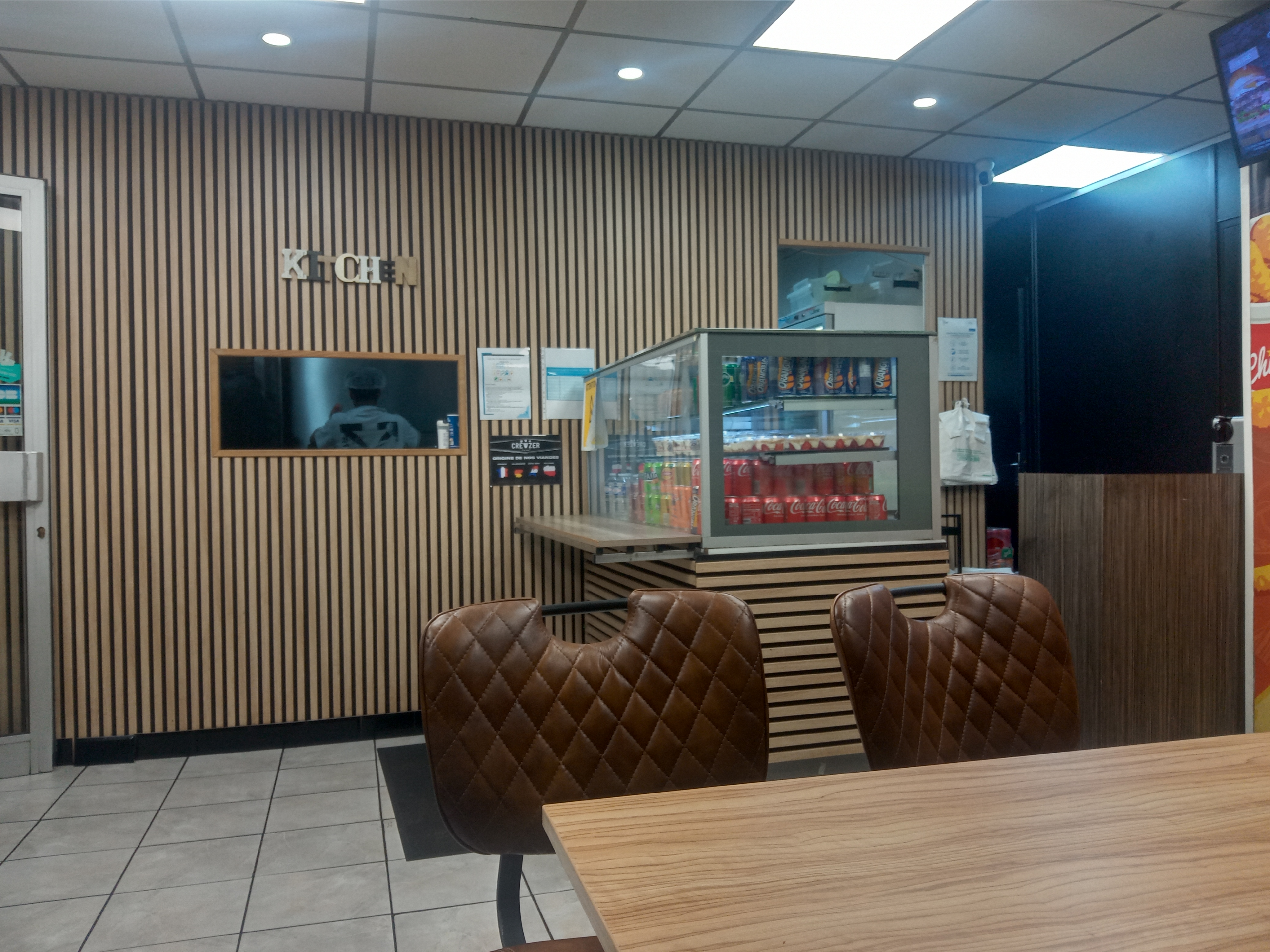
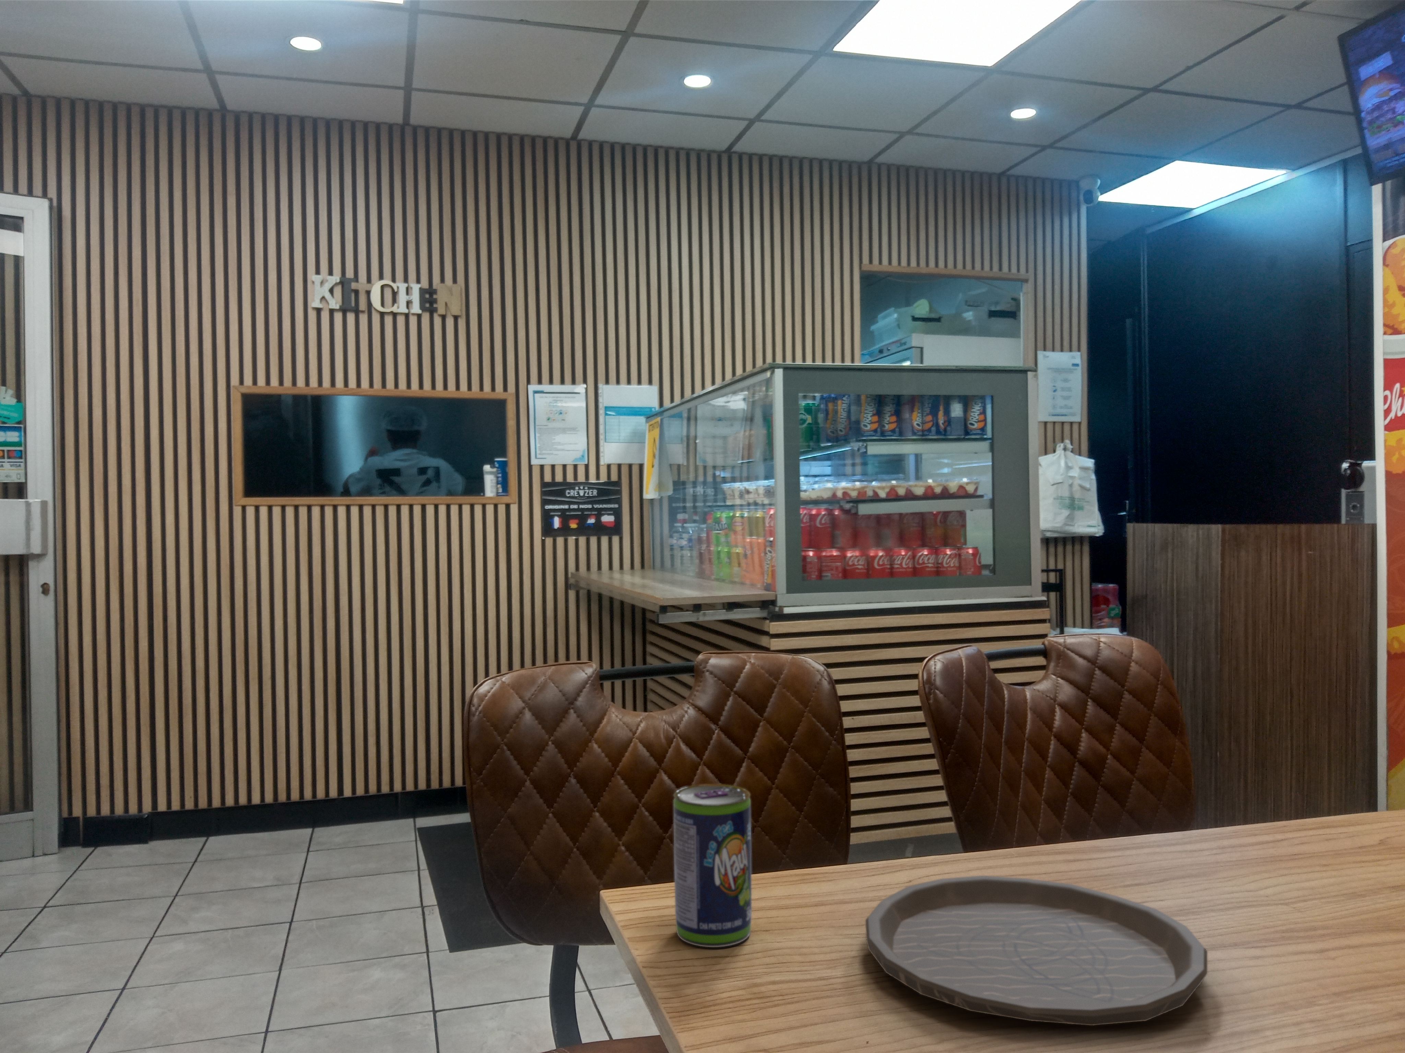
+ beverage can (712, 862)
+ plate (1029, 945)
